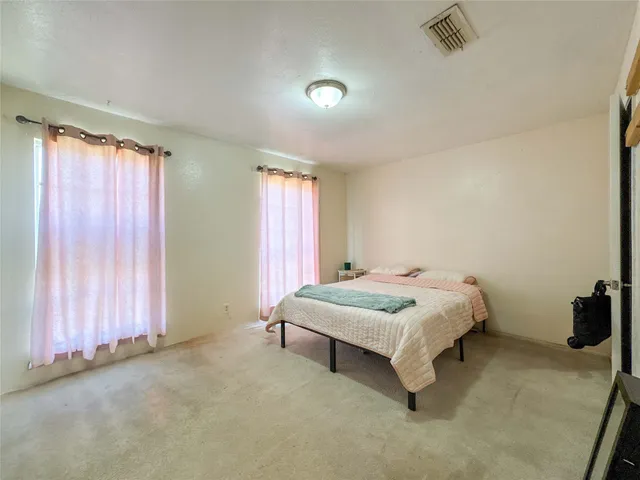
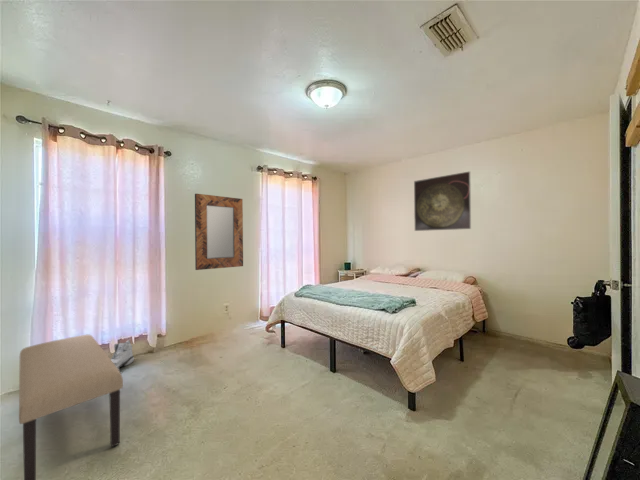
+ bench (66, 389)
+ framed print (440, 203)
+ sneaker (116, 357)
+ home mirror (220, 232)
